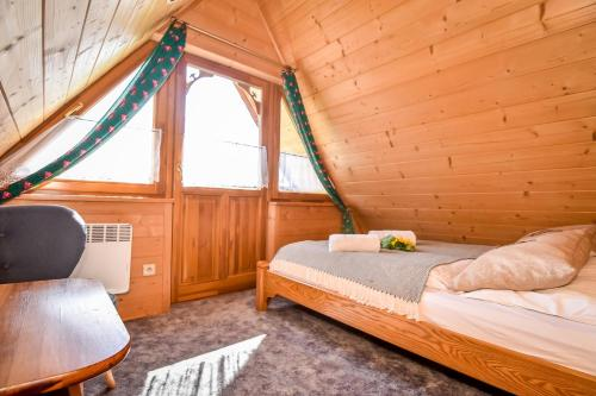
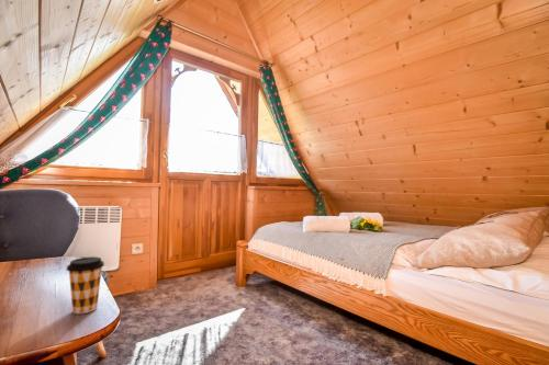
+ coffee cup (85, 284)
